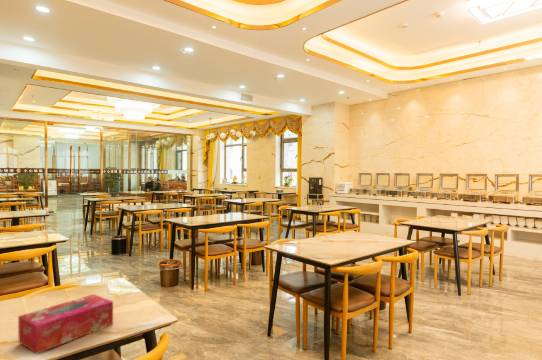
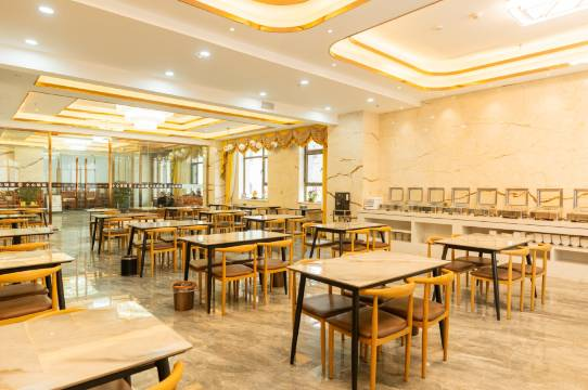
- tissue box (68, 320)
